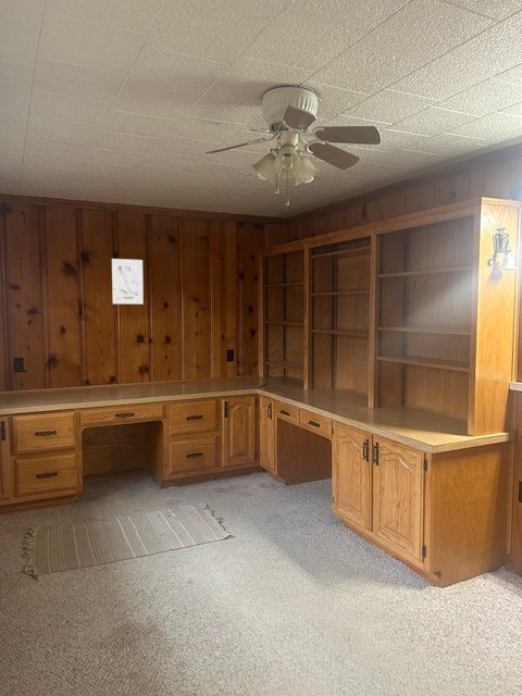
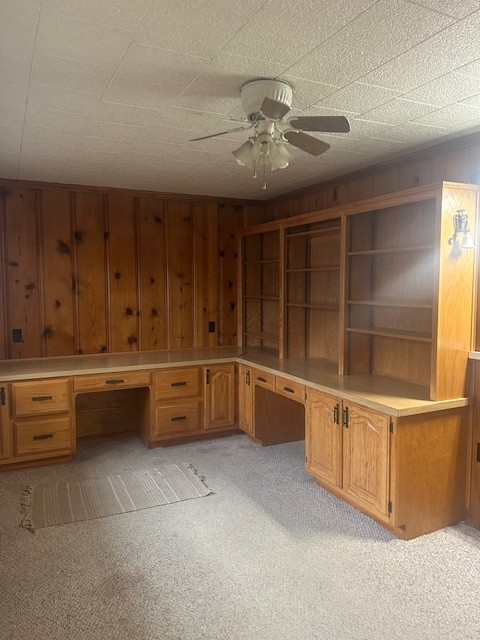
- wall art (127, 282)
